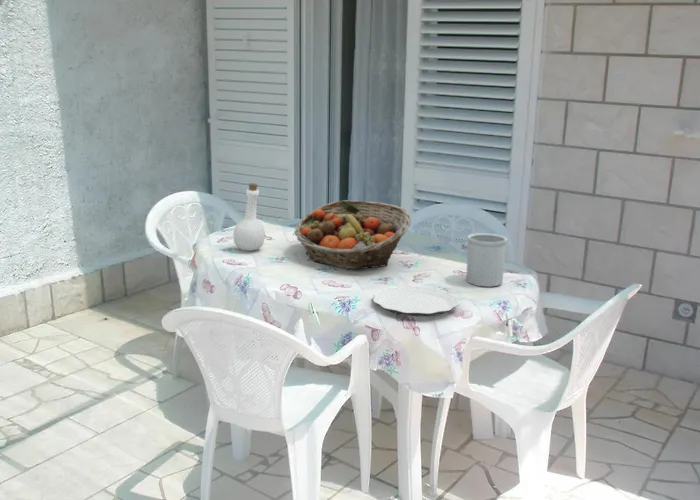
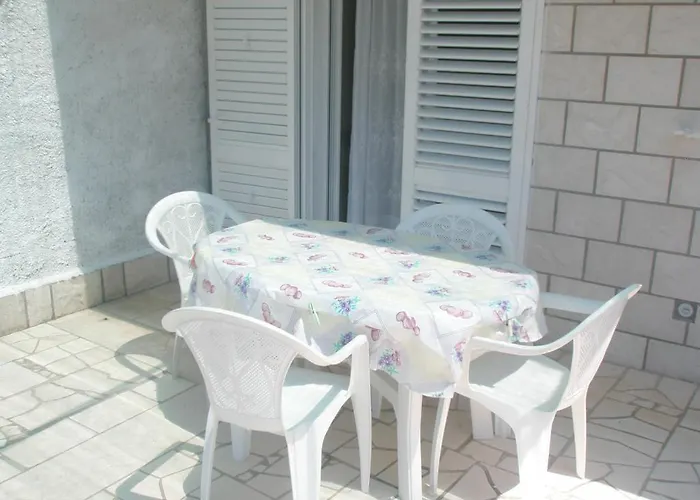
- utensil holder (485, 259)
- fruit basket (351, 233)
- bottle (248, 216)
- plate (415, 301)
